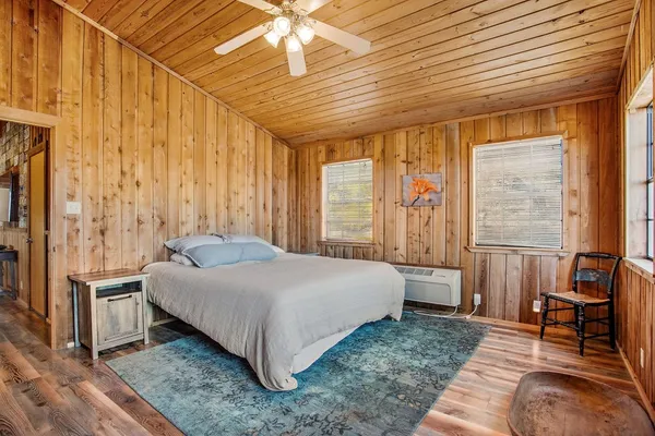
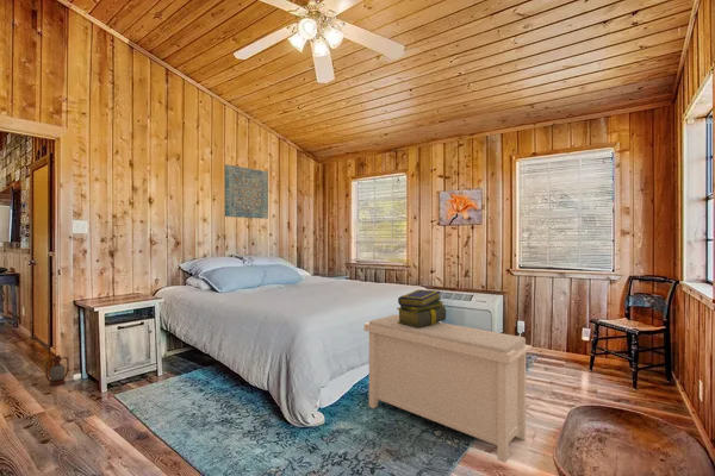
+ wall art (247, 193)
+ lantern (57, 364)
+ bench (440, 374)
+ stack of books (421, 307)
